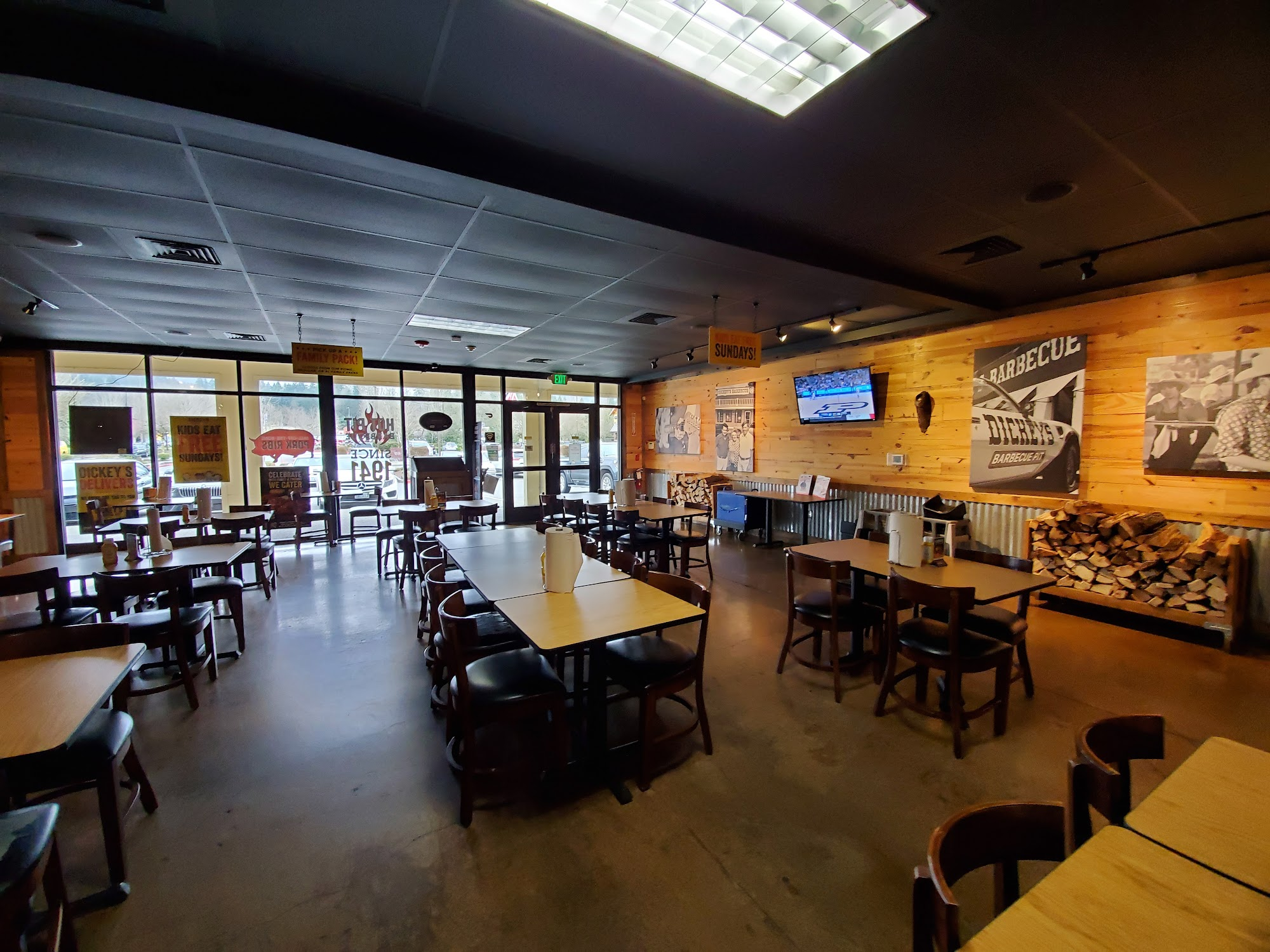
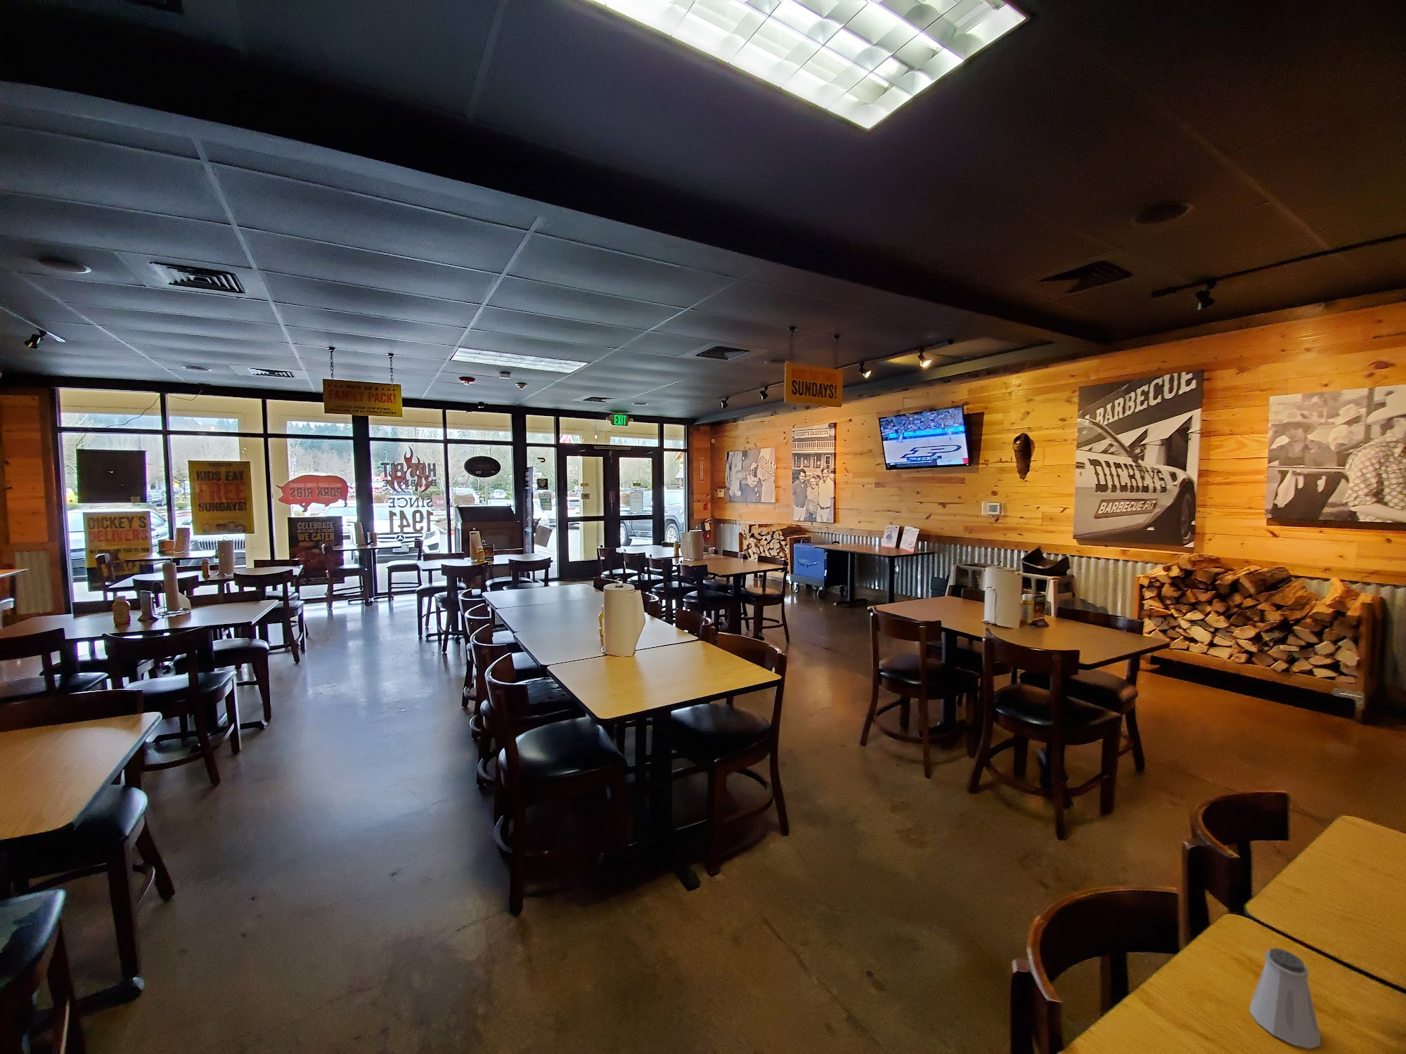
+ saltshaker (1285, 991)
